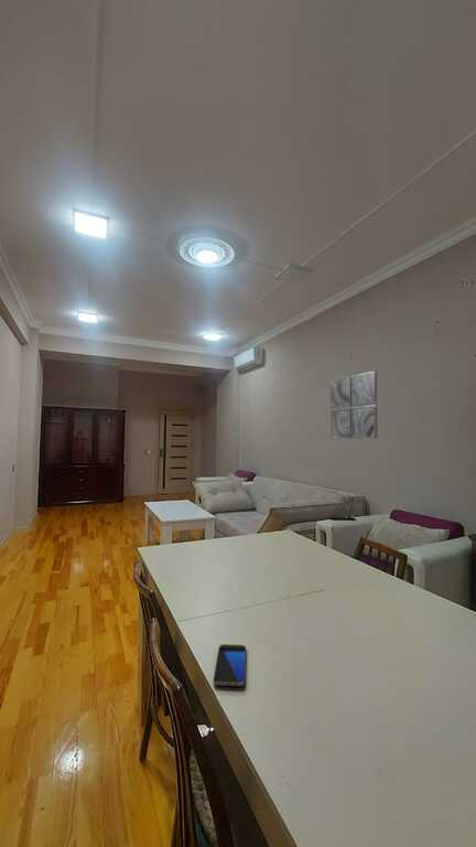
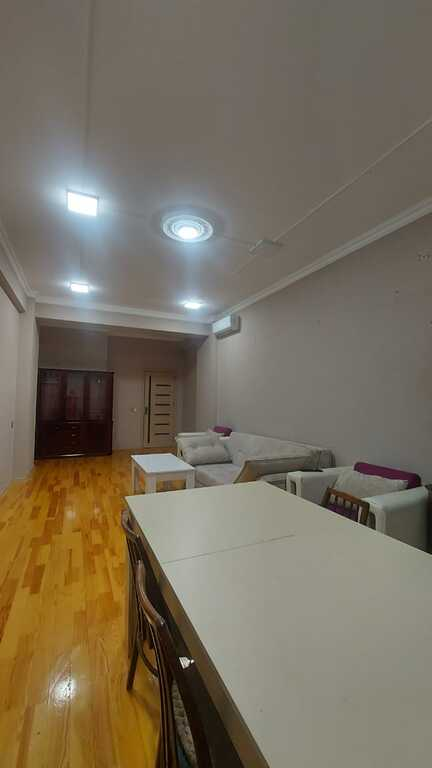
- smartphone (230, 663)
- wall art (351, 406)
